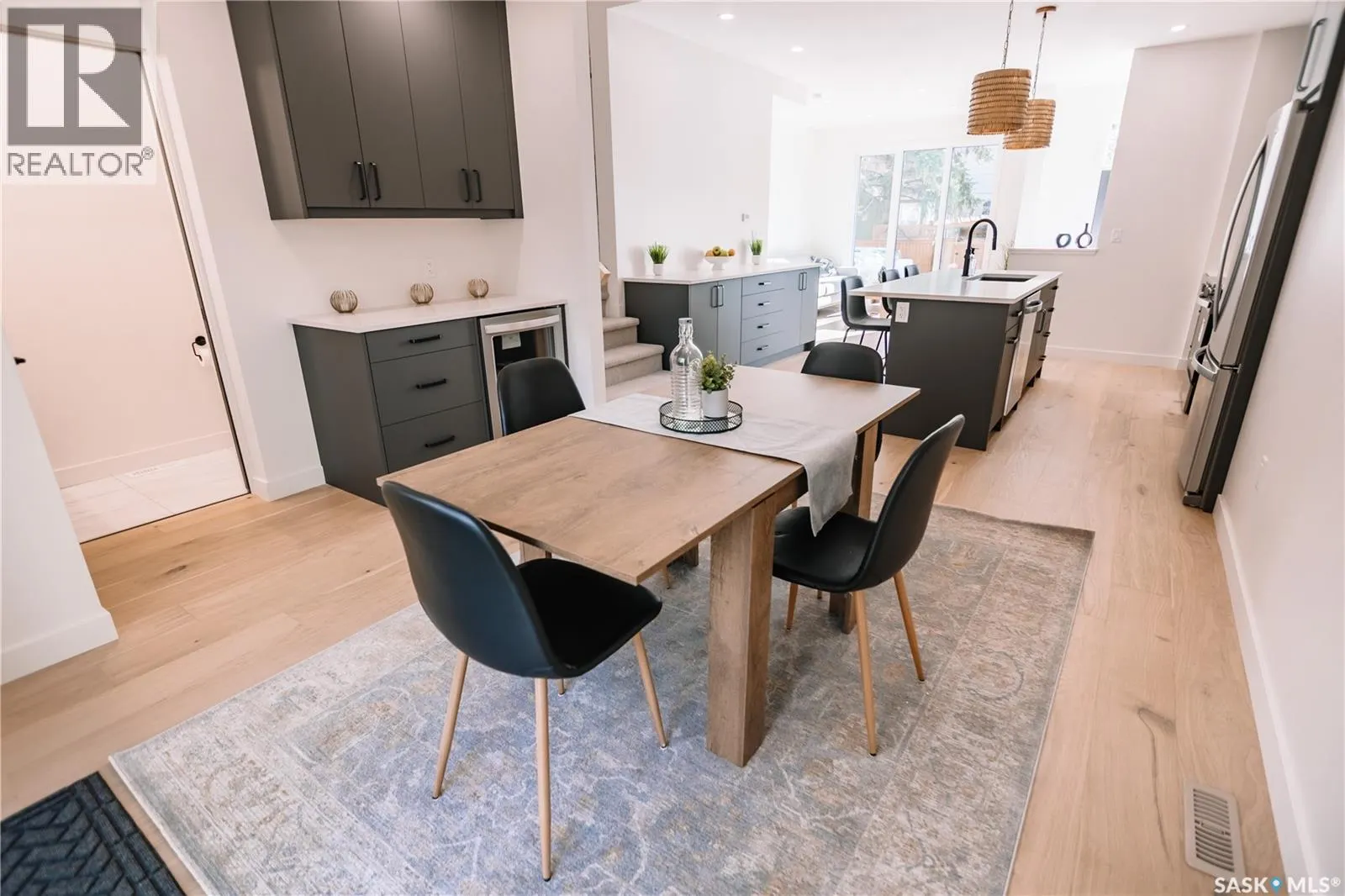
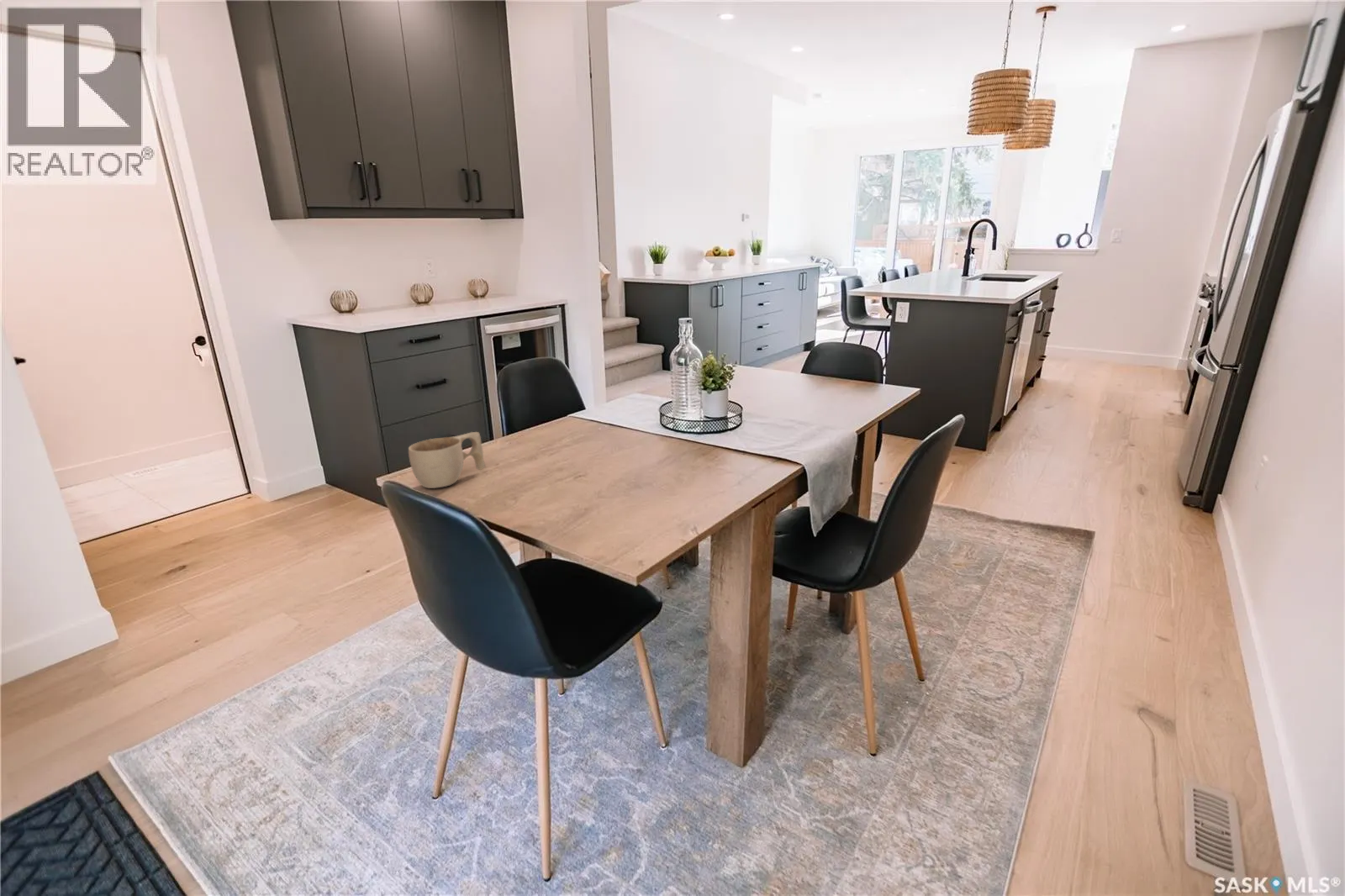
+ cup (449, 460)
